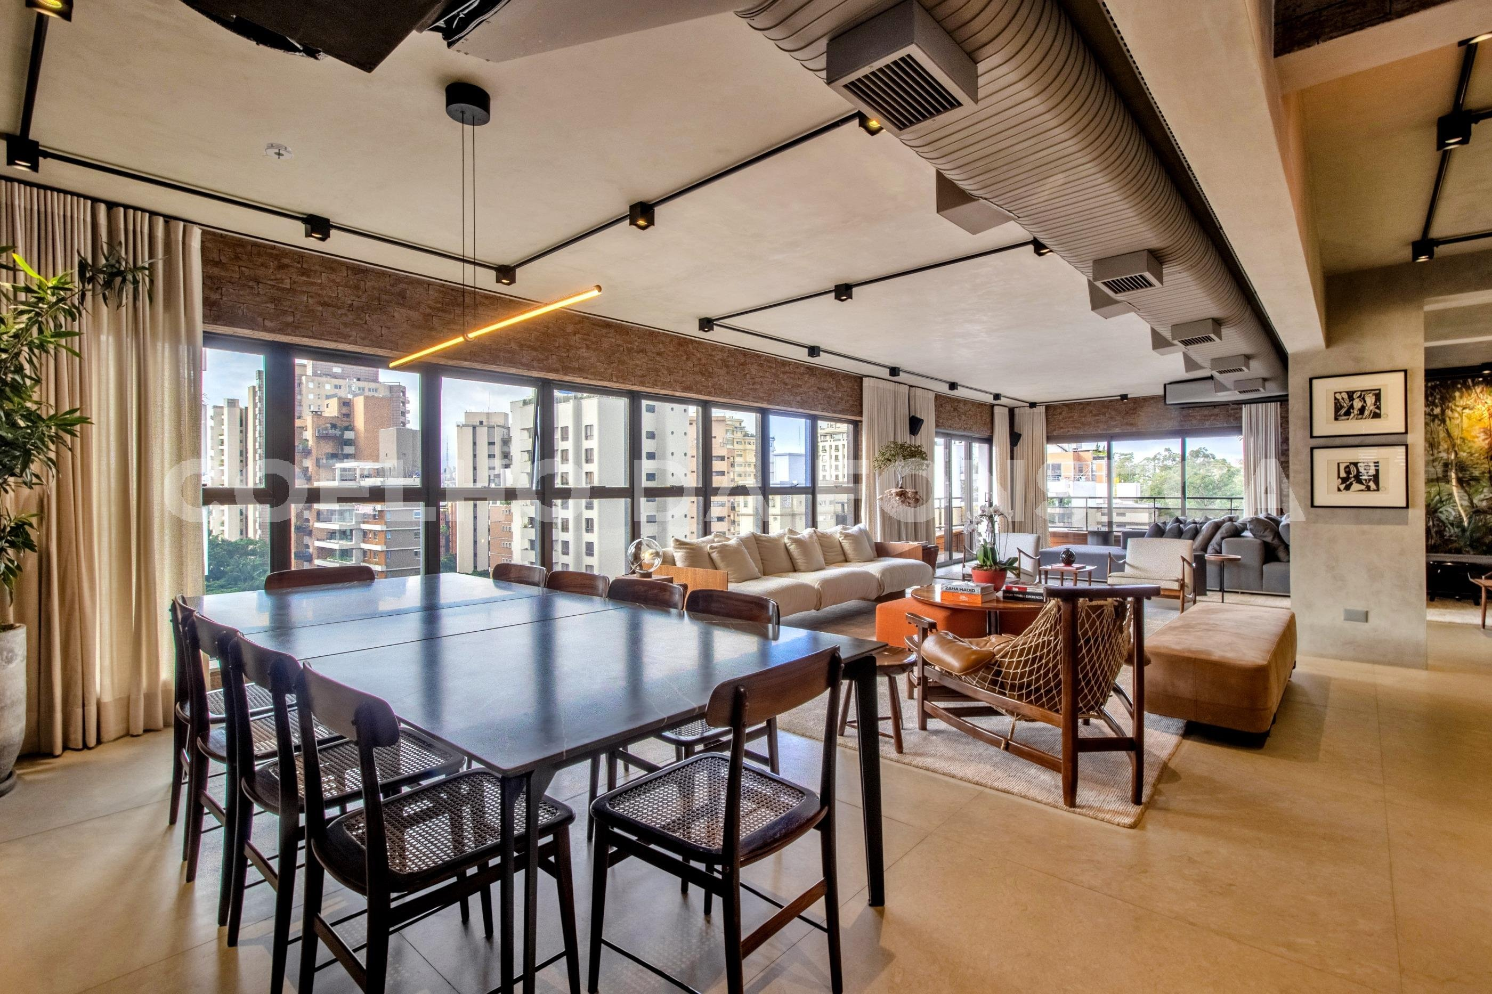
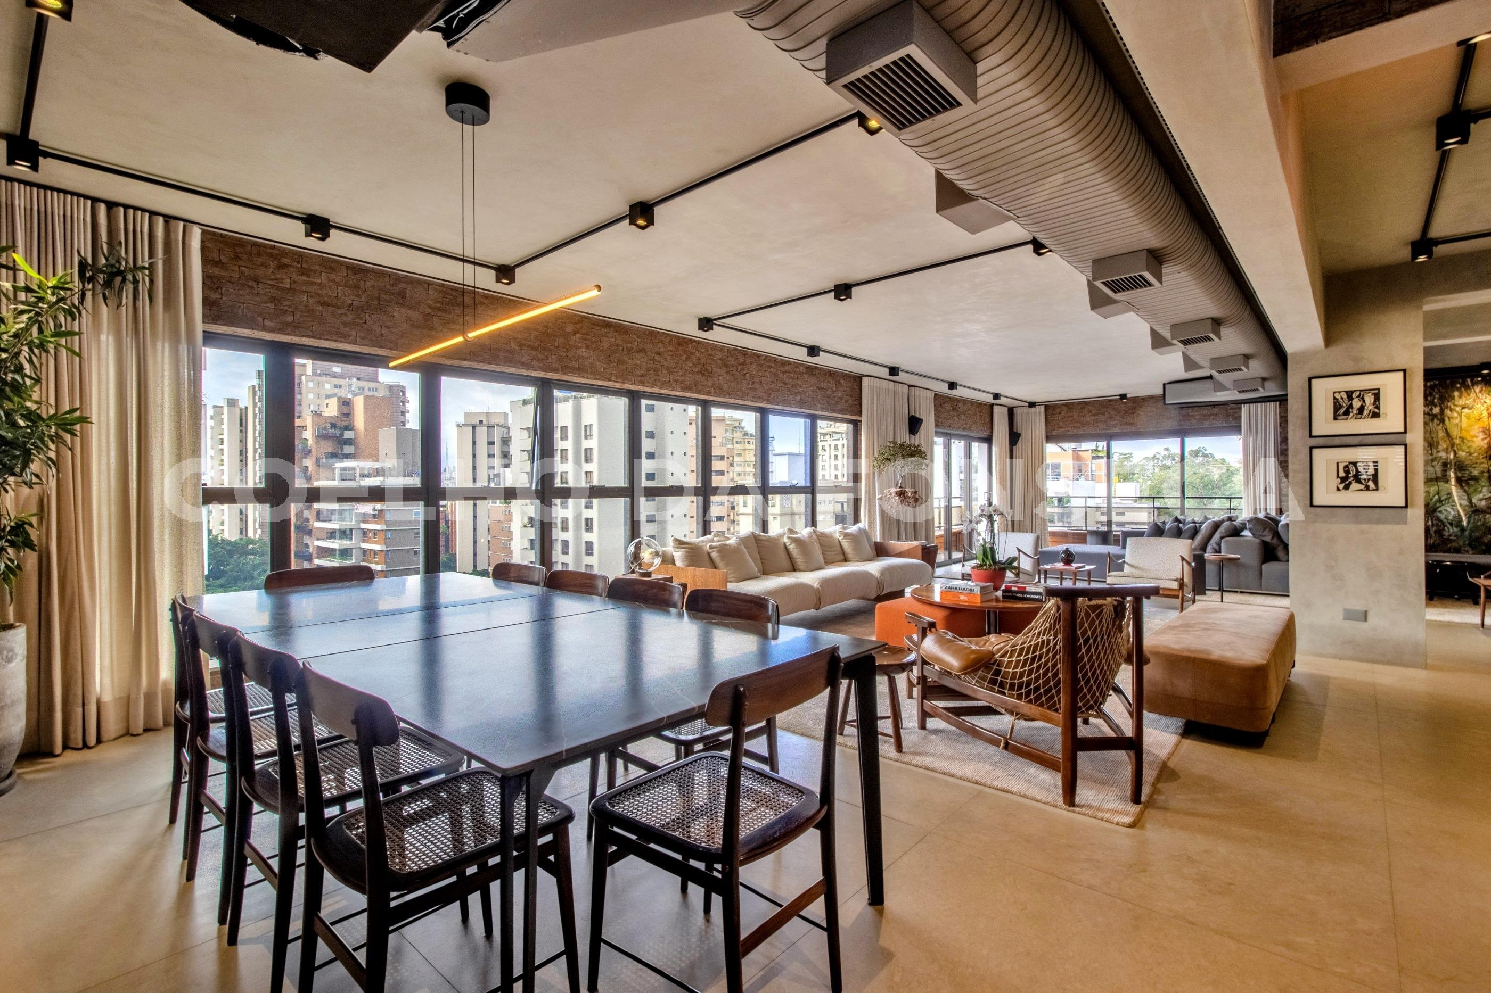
- smoke detector (277, 151)
